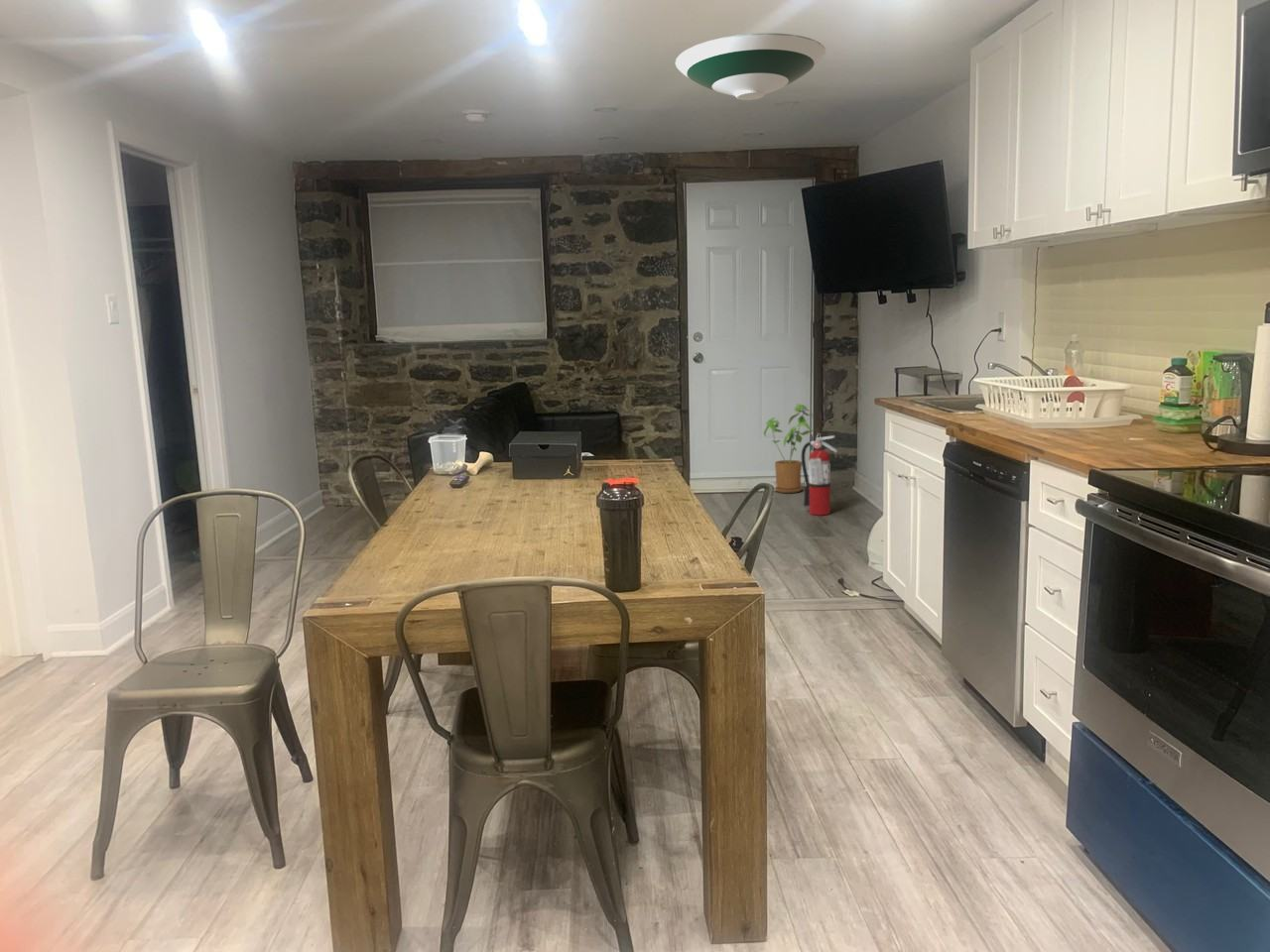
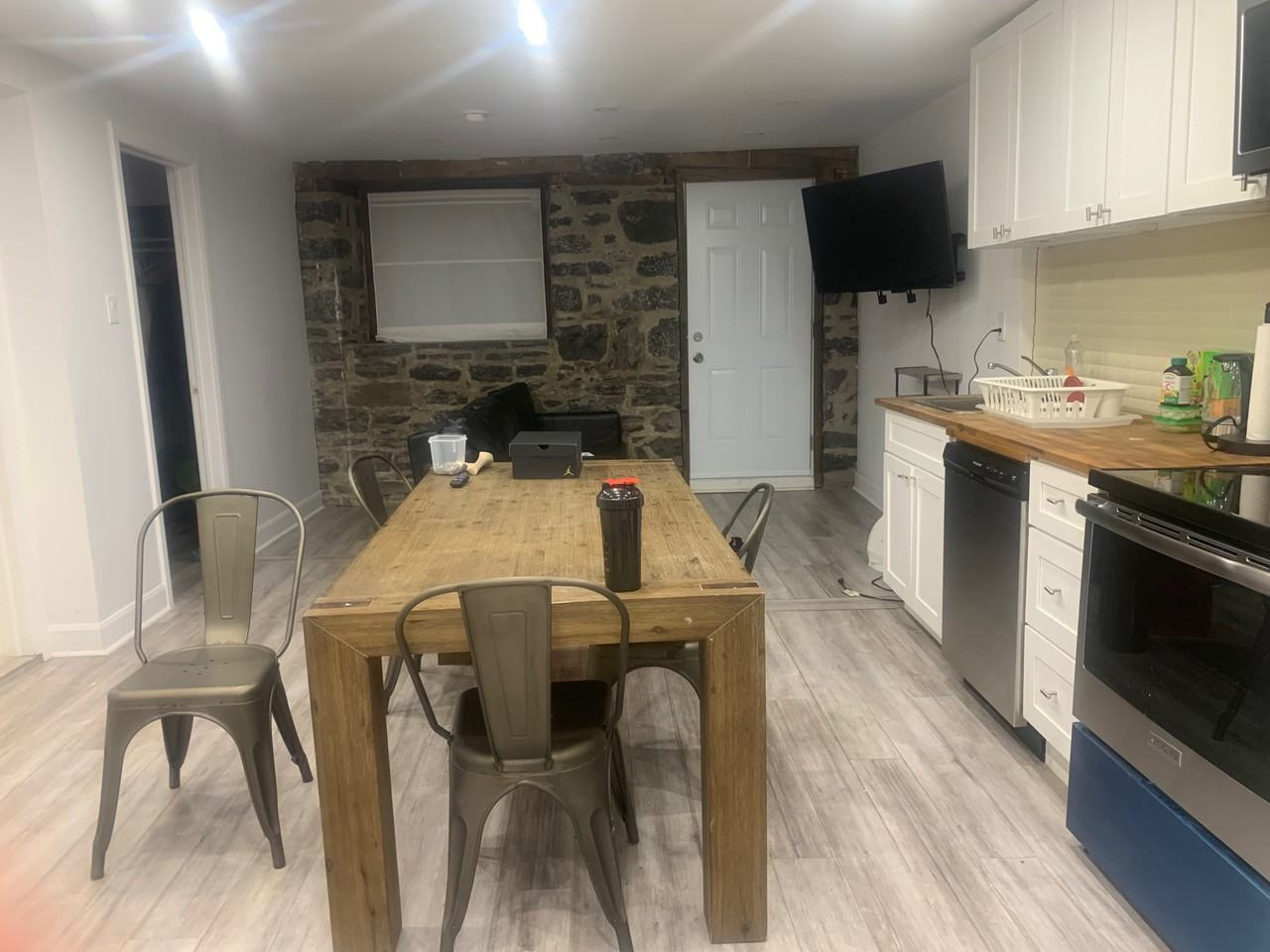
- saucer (749, 77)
- fire extinguisher (819, 473)
- house plant (791, 448)
